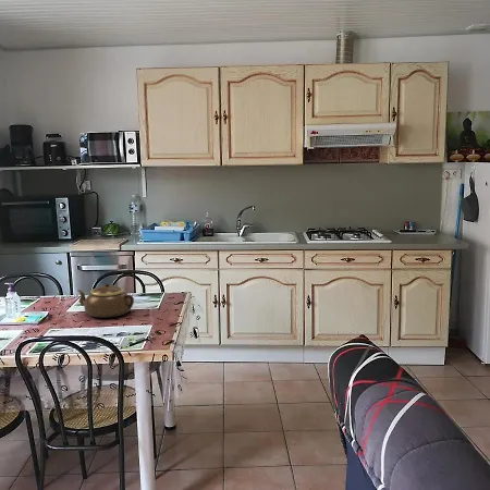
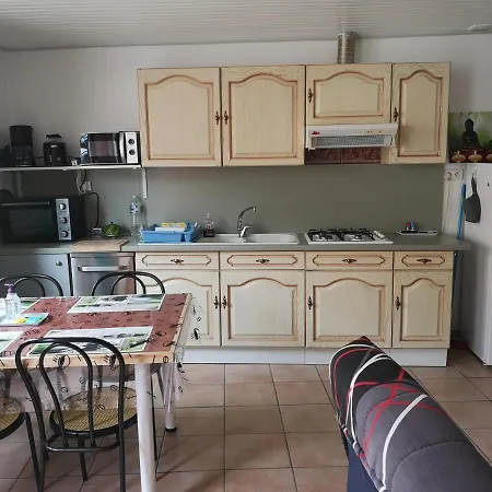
- teapot (106, 298)
